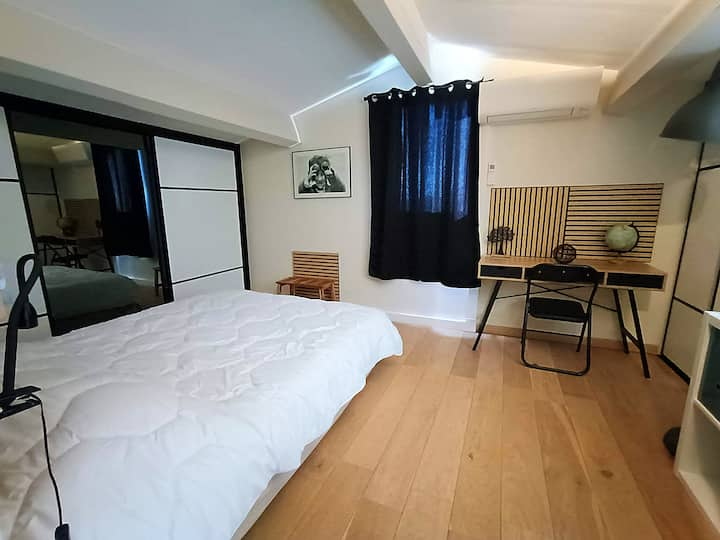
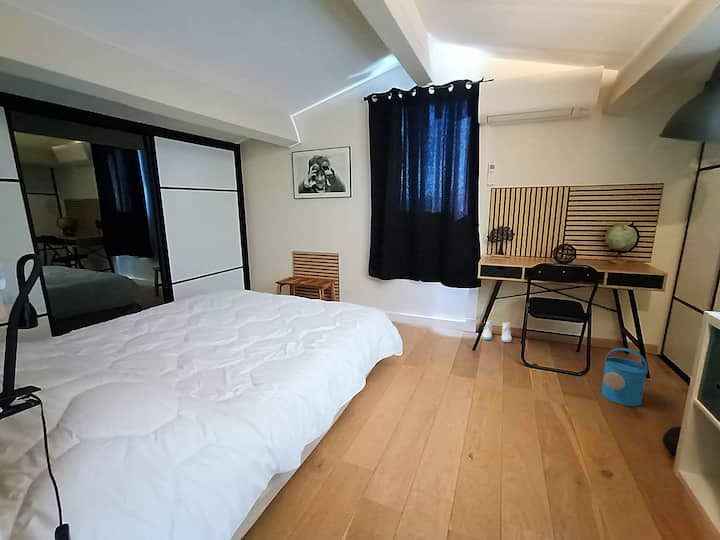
+ boots (502, 329)
+ watering can (621, 377)
